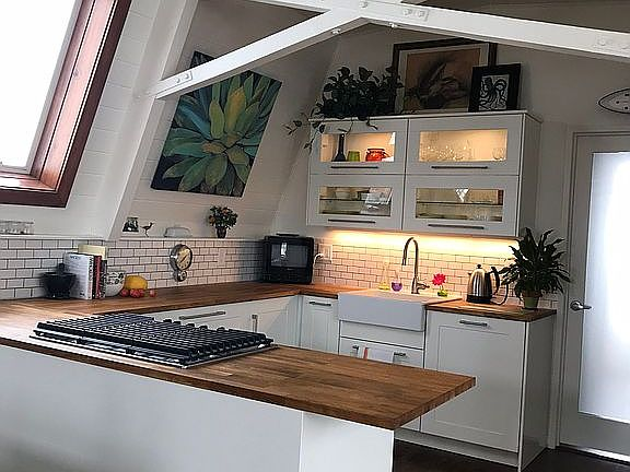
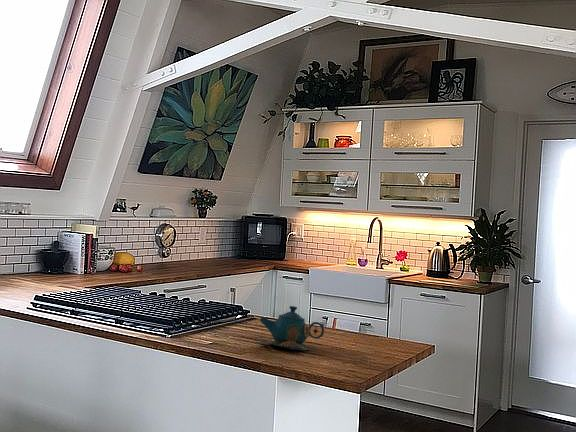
+ teapot (292, 326)
